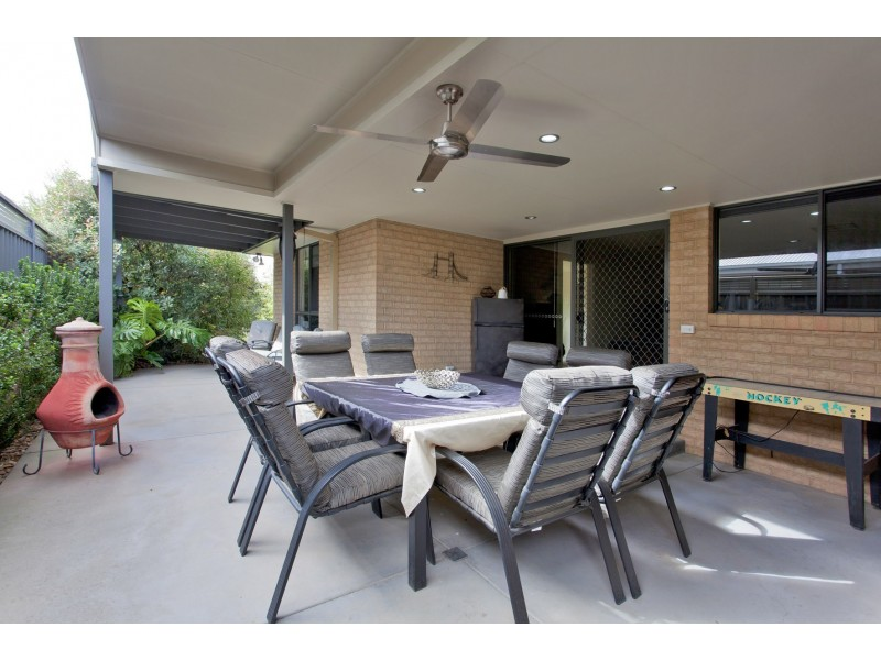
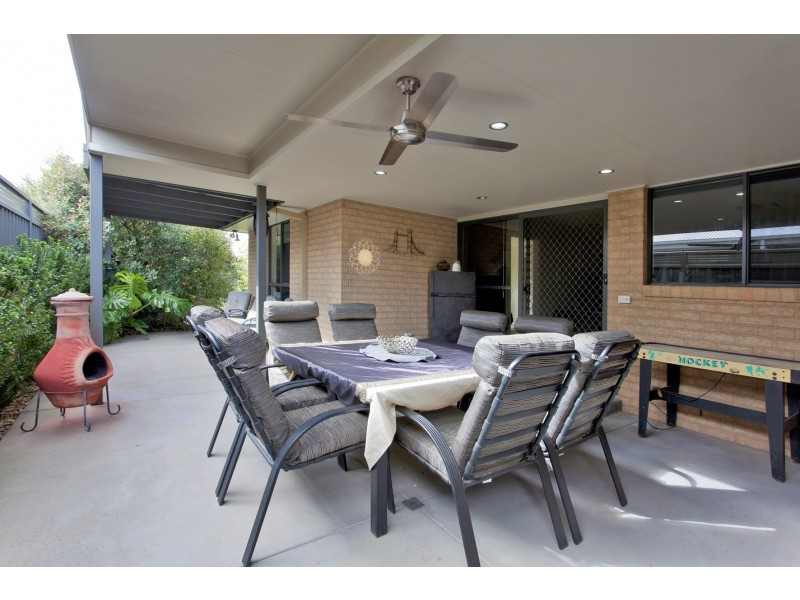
+ decorative wall piece (365, 257)
